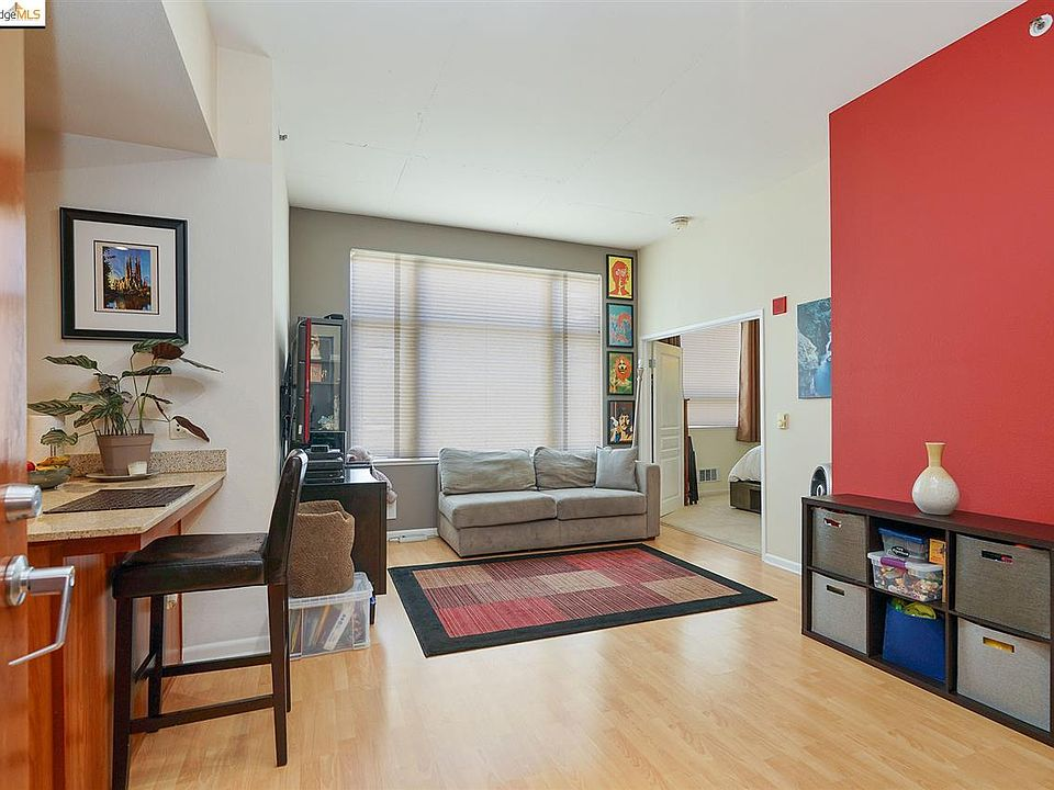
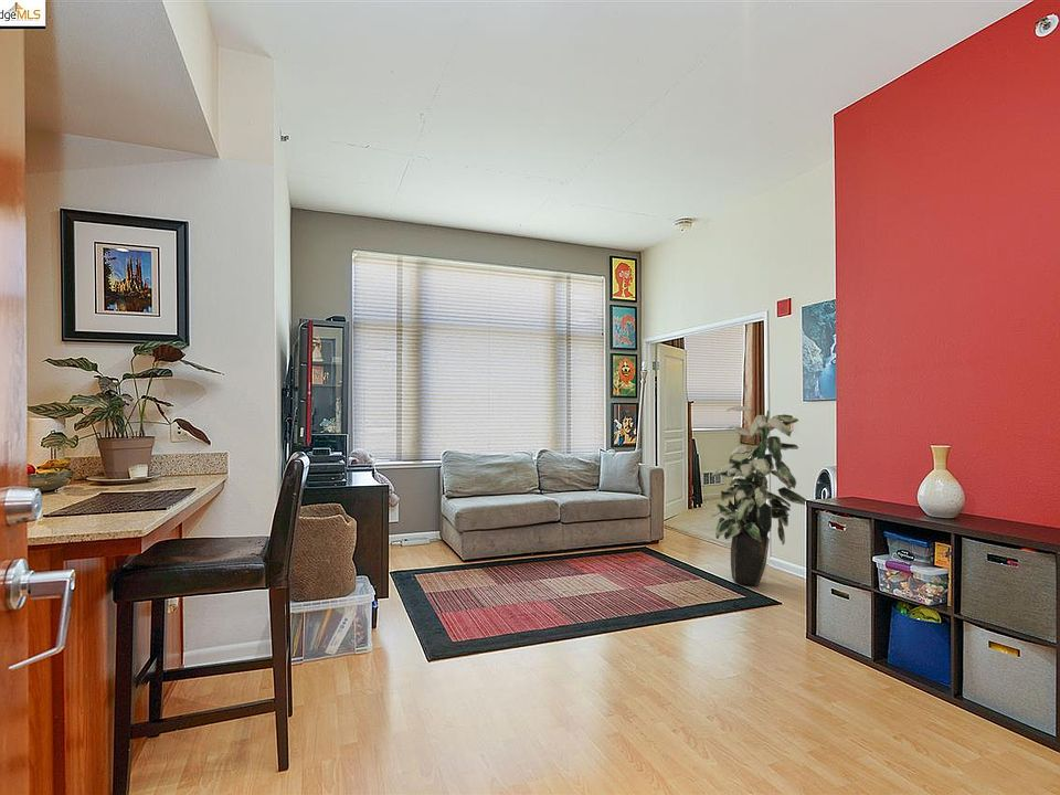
+ indoor plant (752, 494)
